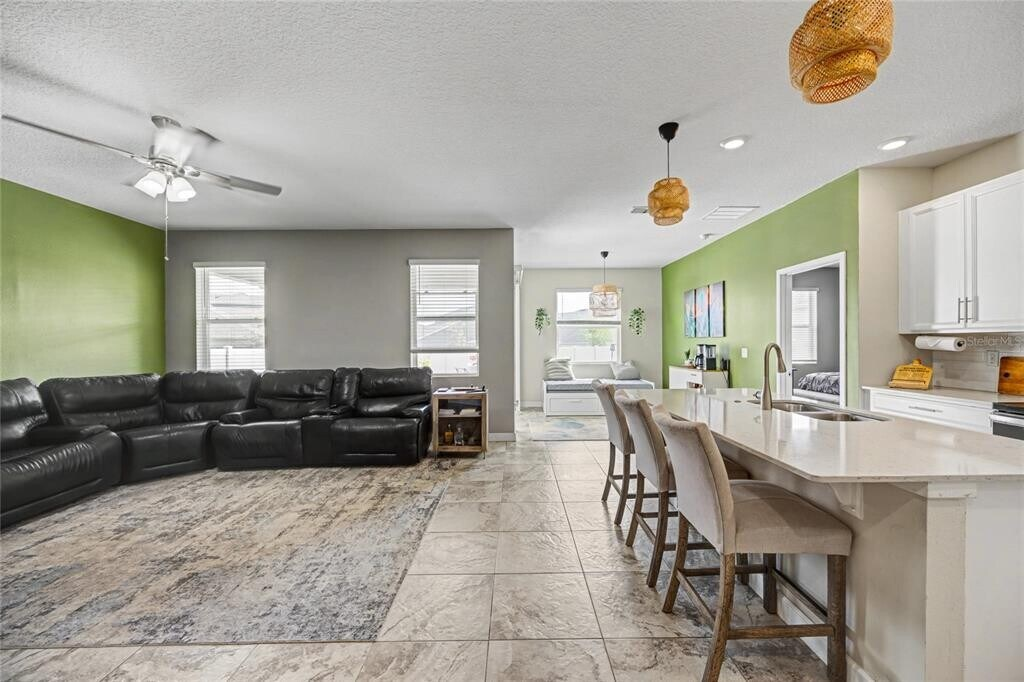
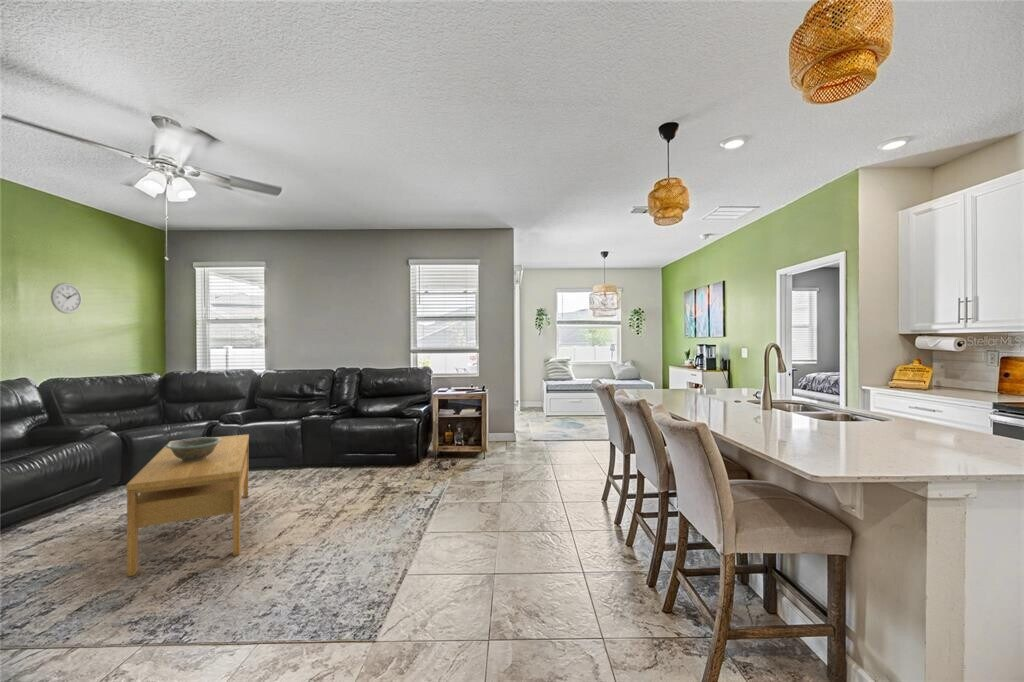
+ decorative bowl (194, 450)
+ wall clock (67, 298)
+ coffee table (200, 490)
